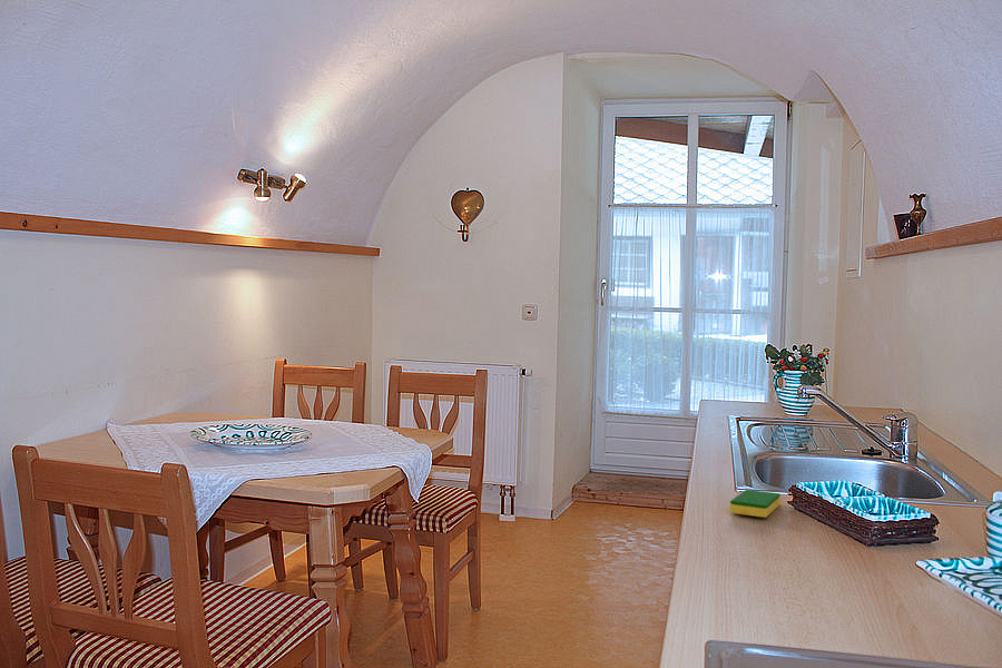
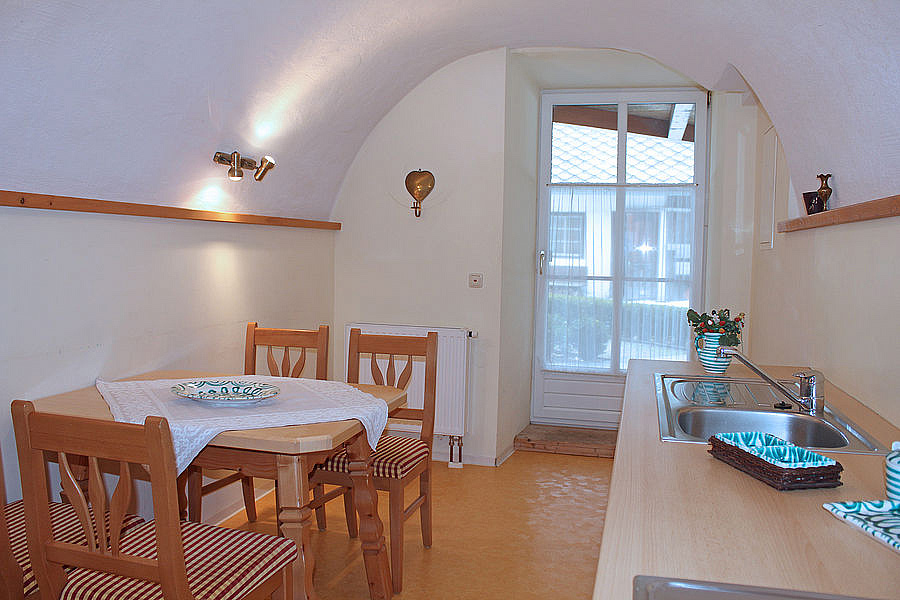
- dish sponge (755, 502)
